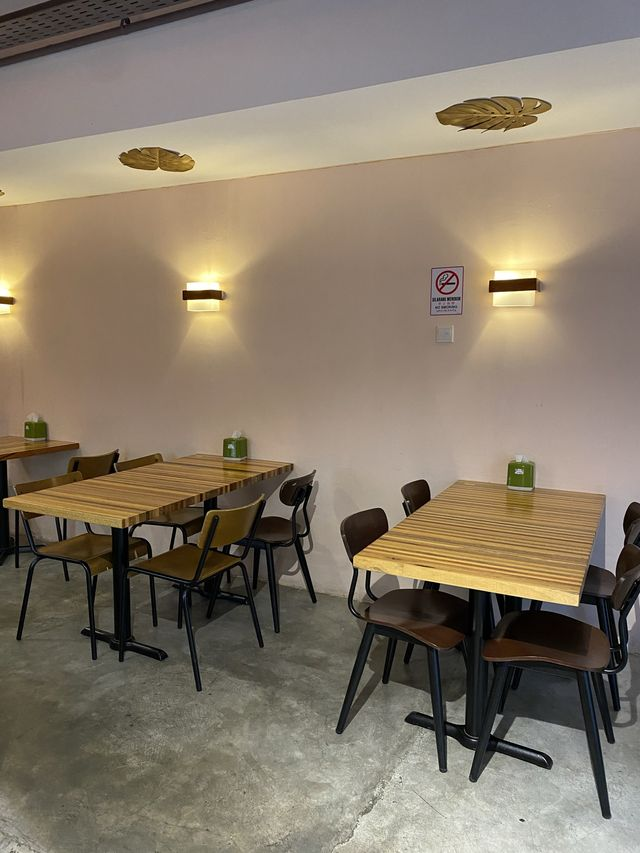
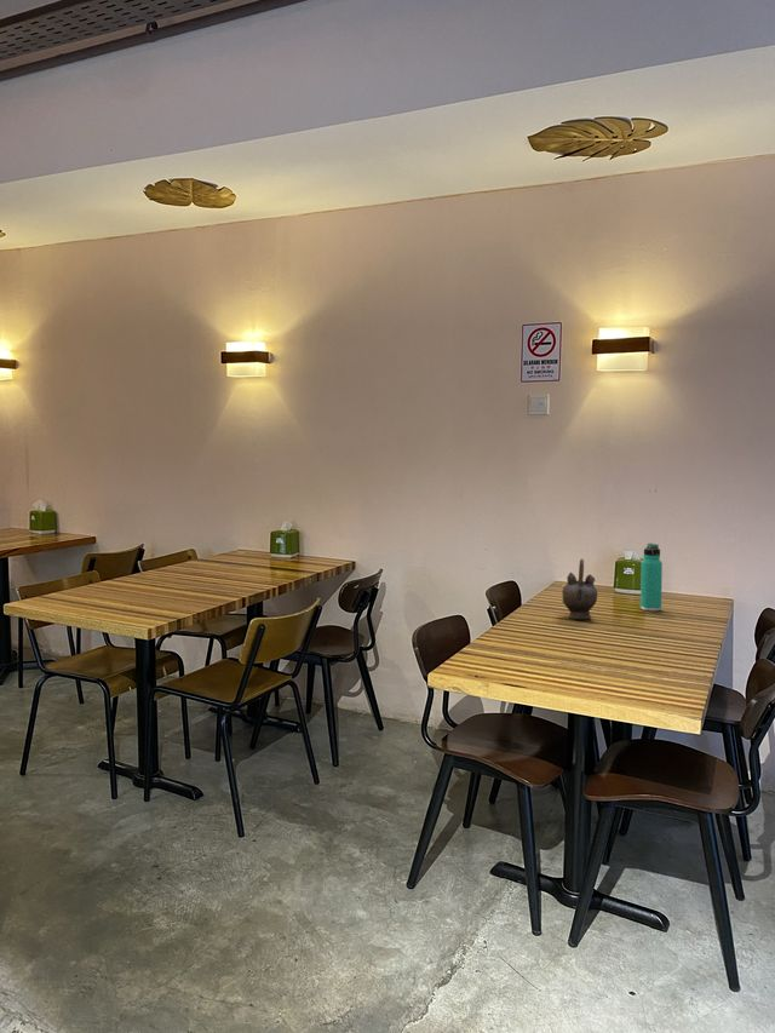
+ thermos bottle (650, 576)
+ teapot (579, 589)
